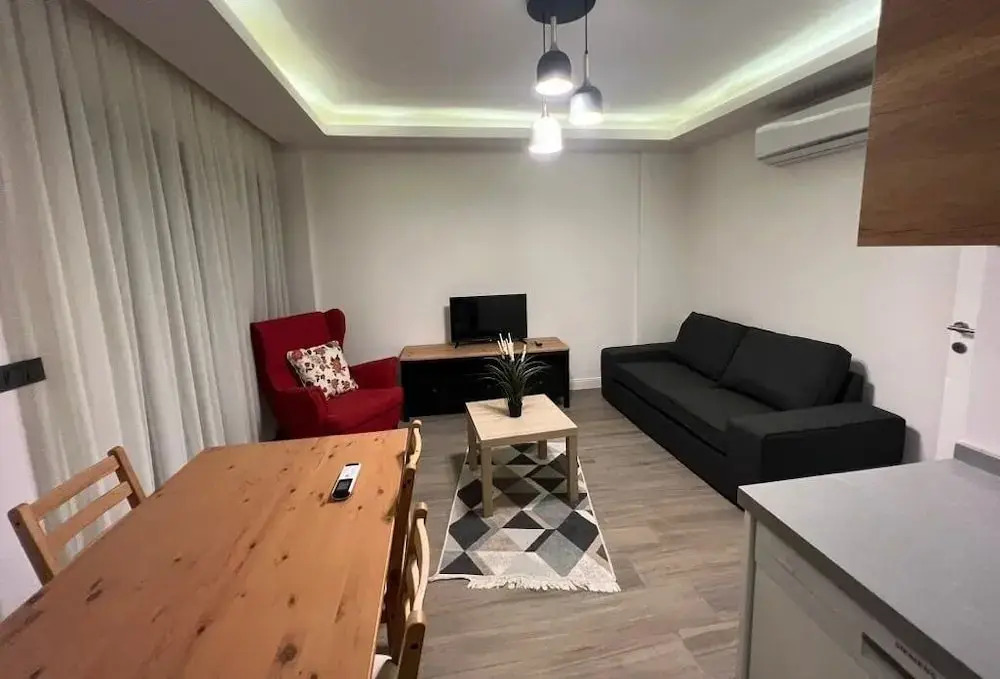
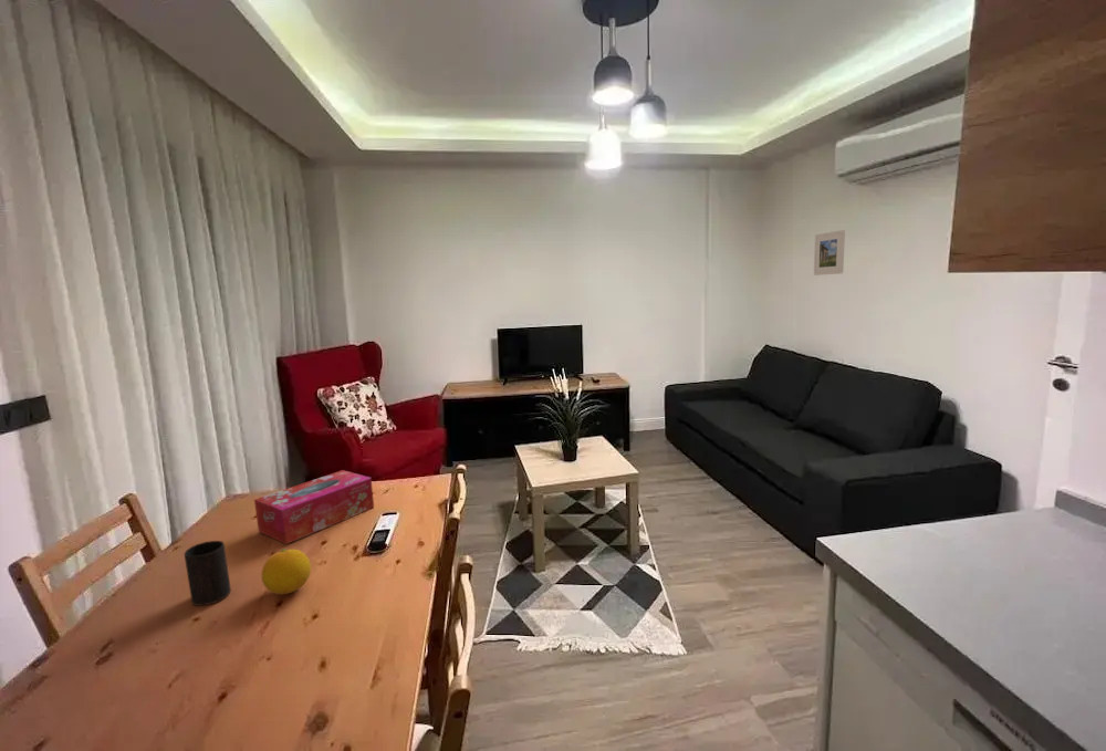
+ fruit (286, 571)
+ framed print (828, 253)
+ cup (208, 572)
+ tissue box (316, 503)
